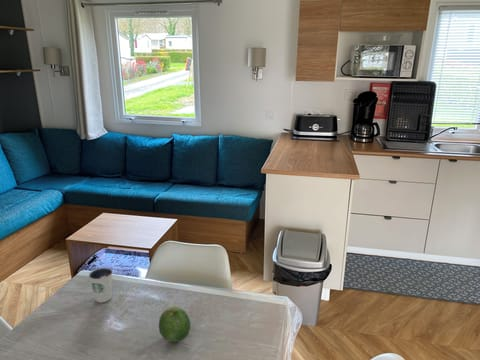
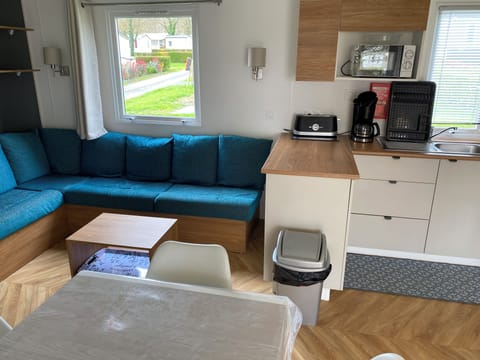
- dixie cup (102, 285)
- fruit (174, 323)
